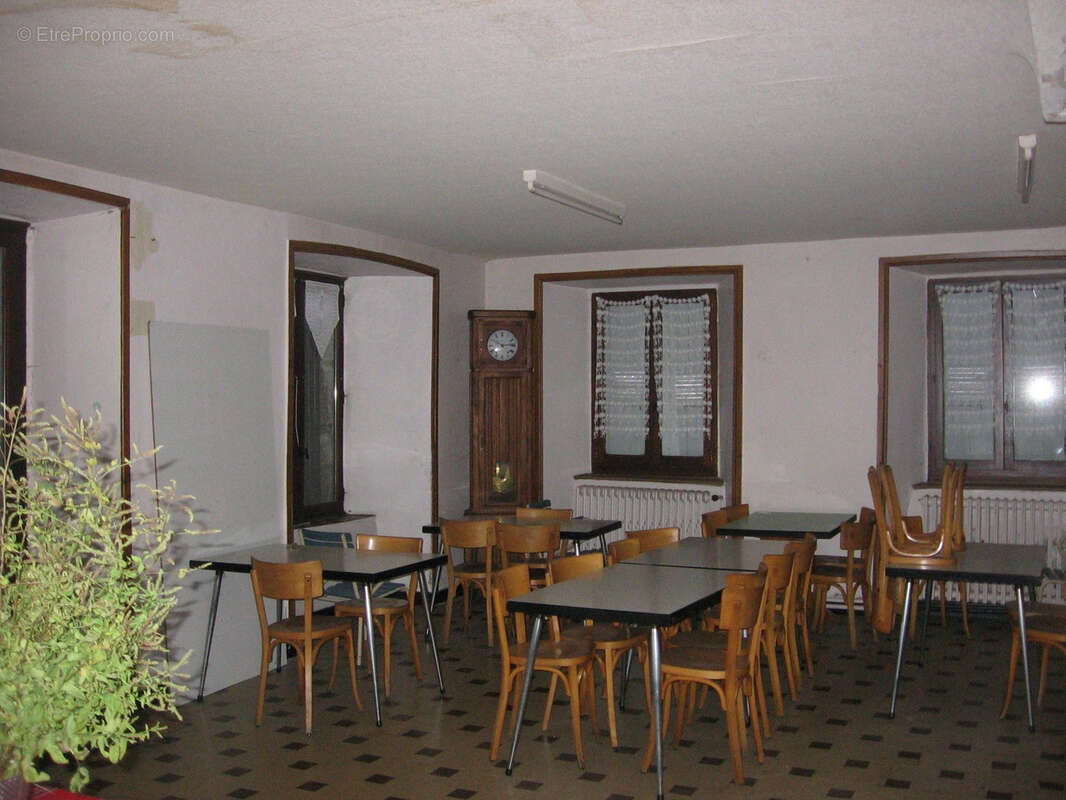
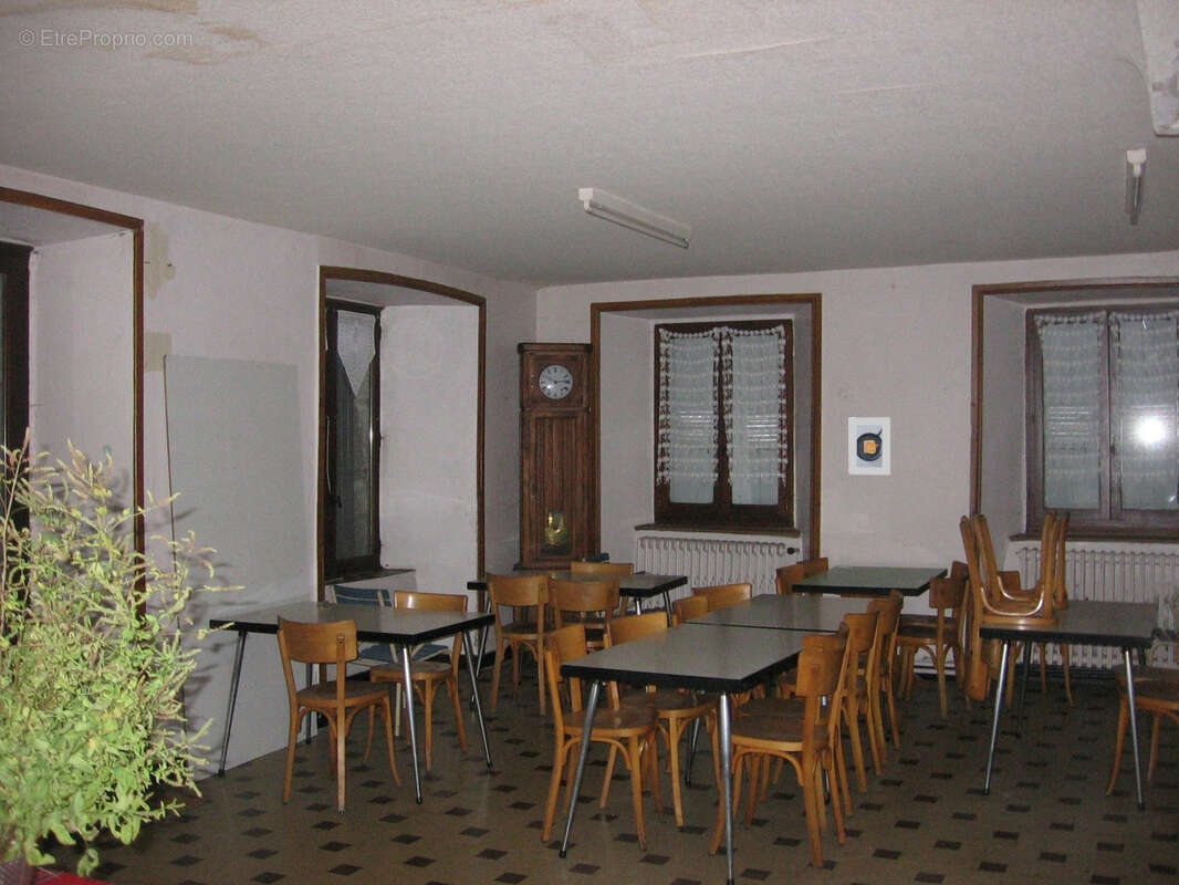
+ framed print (869, 446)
